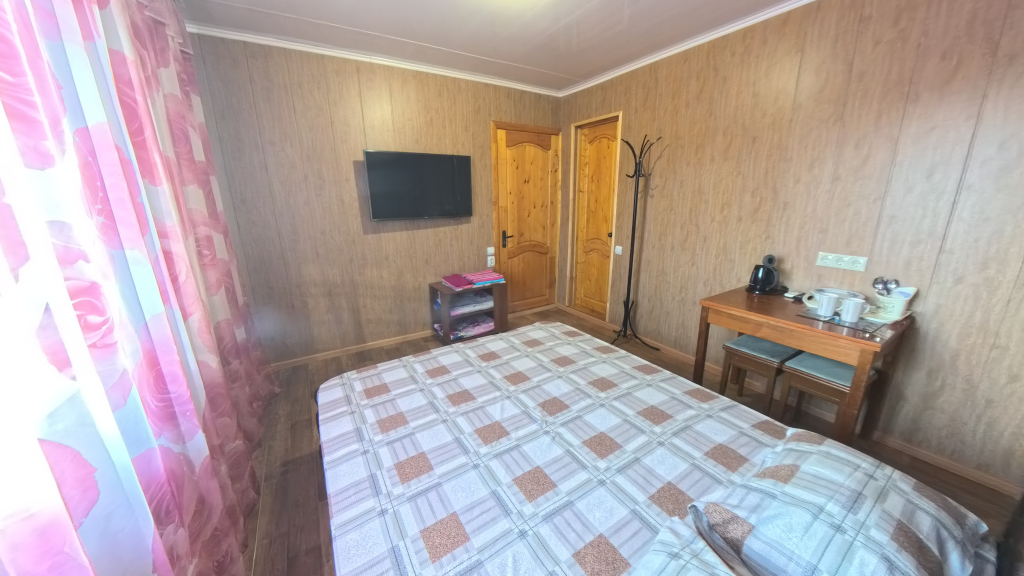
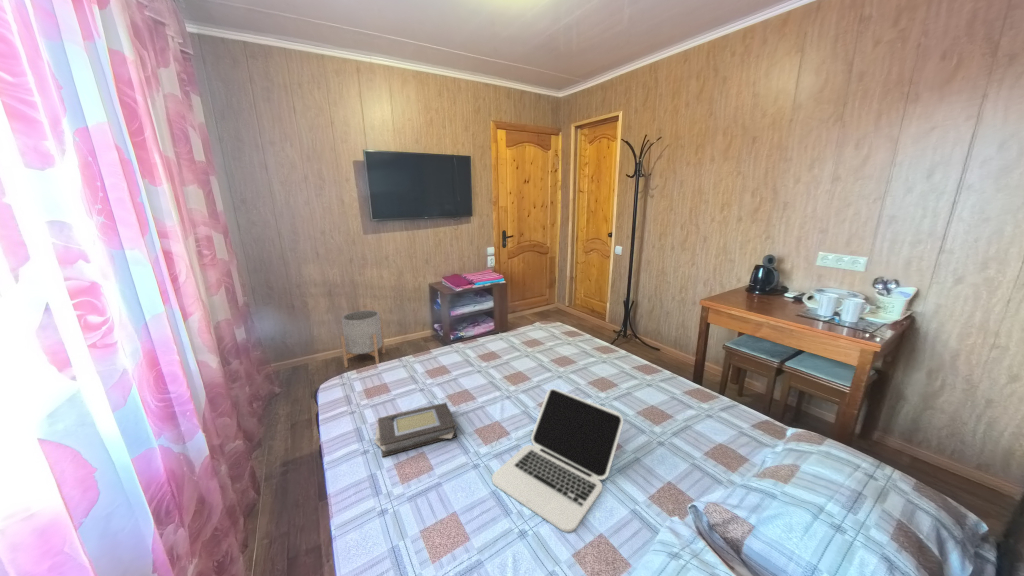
+ book (416, 428)
+ planter (363, 337)
+ laptop (558, 447)
